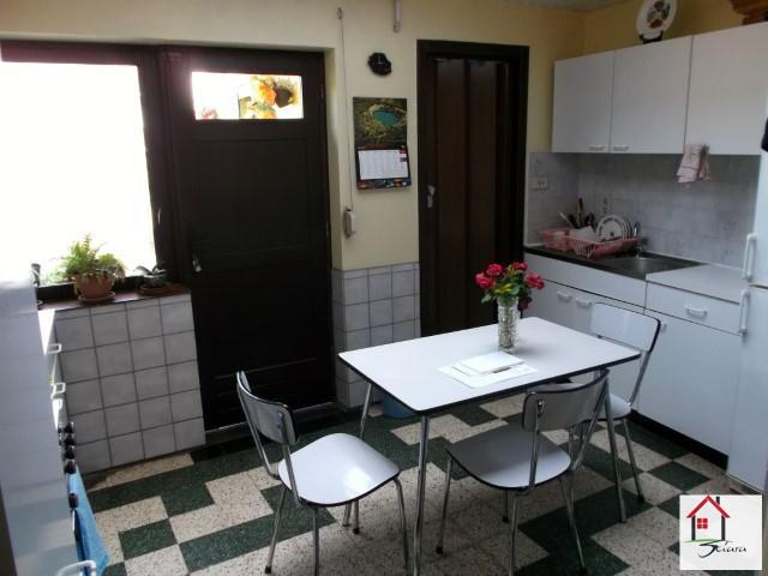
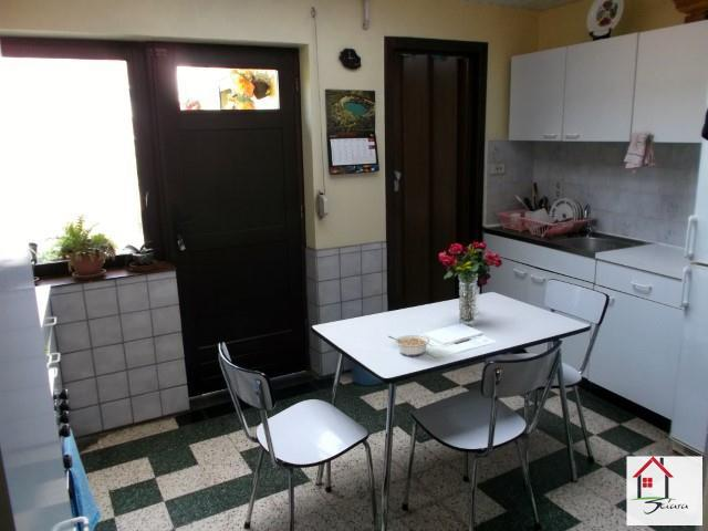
+ legume (410, 345)
